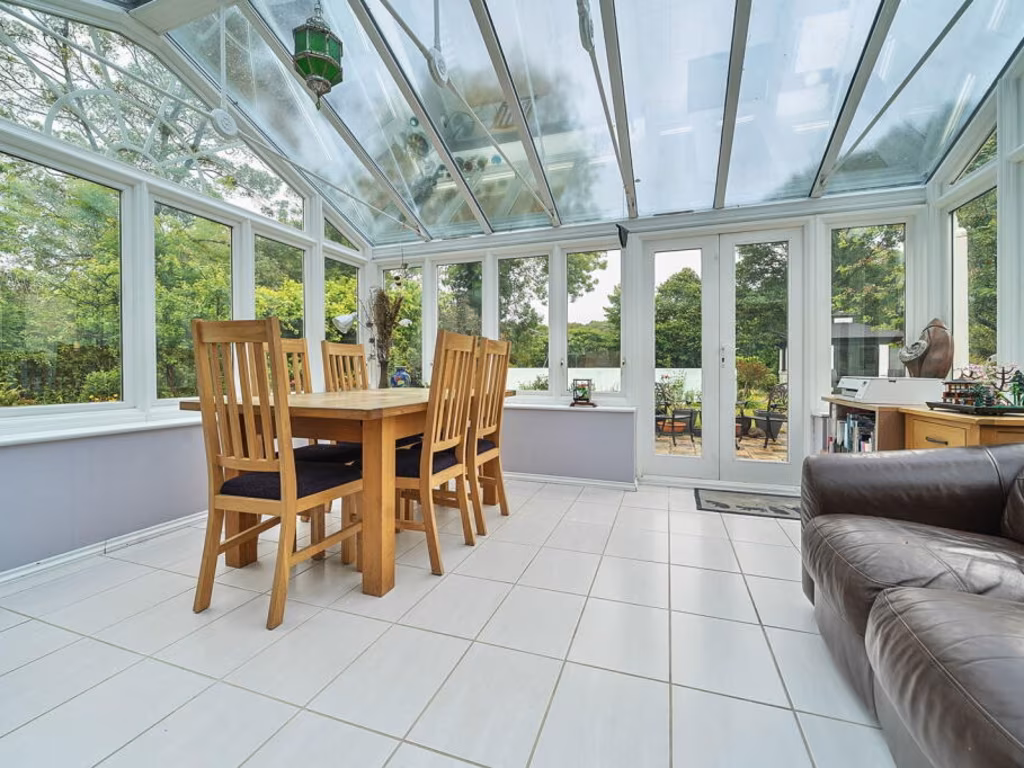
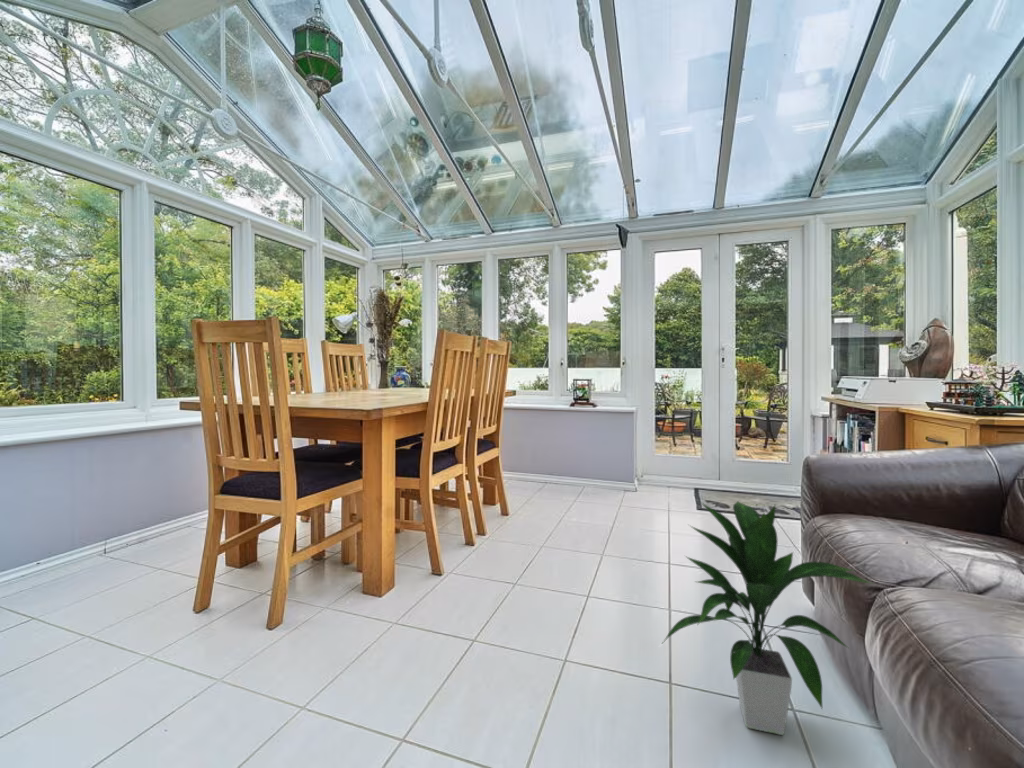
+ indoor plant (751, 605)
